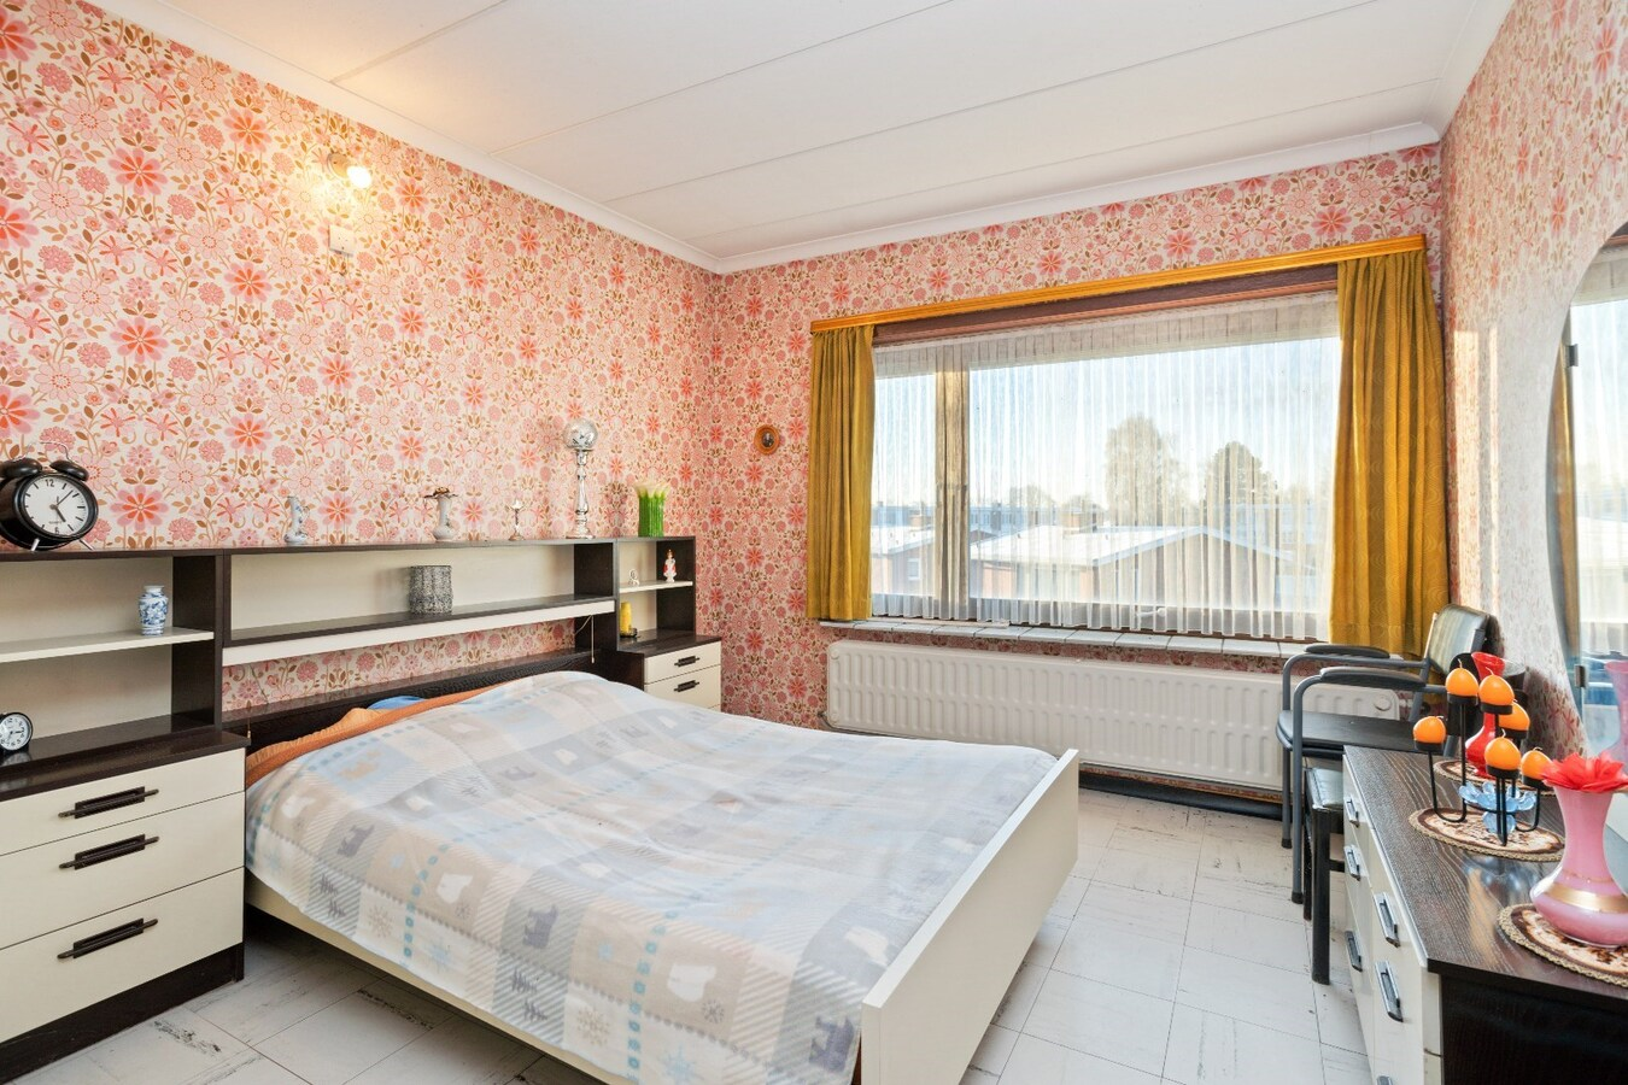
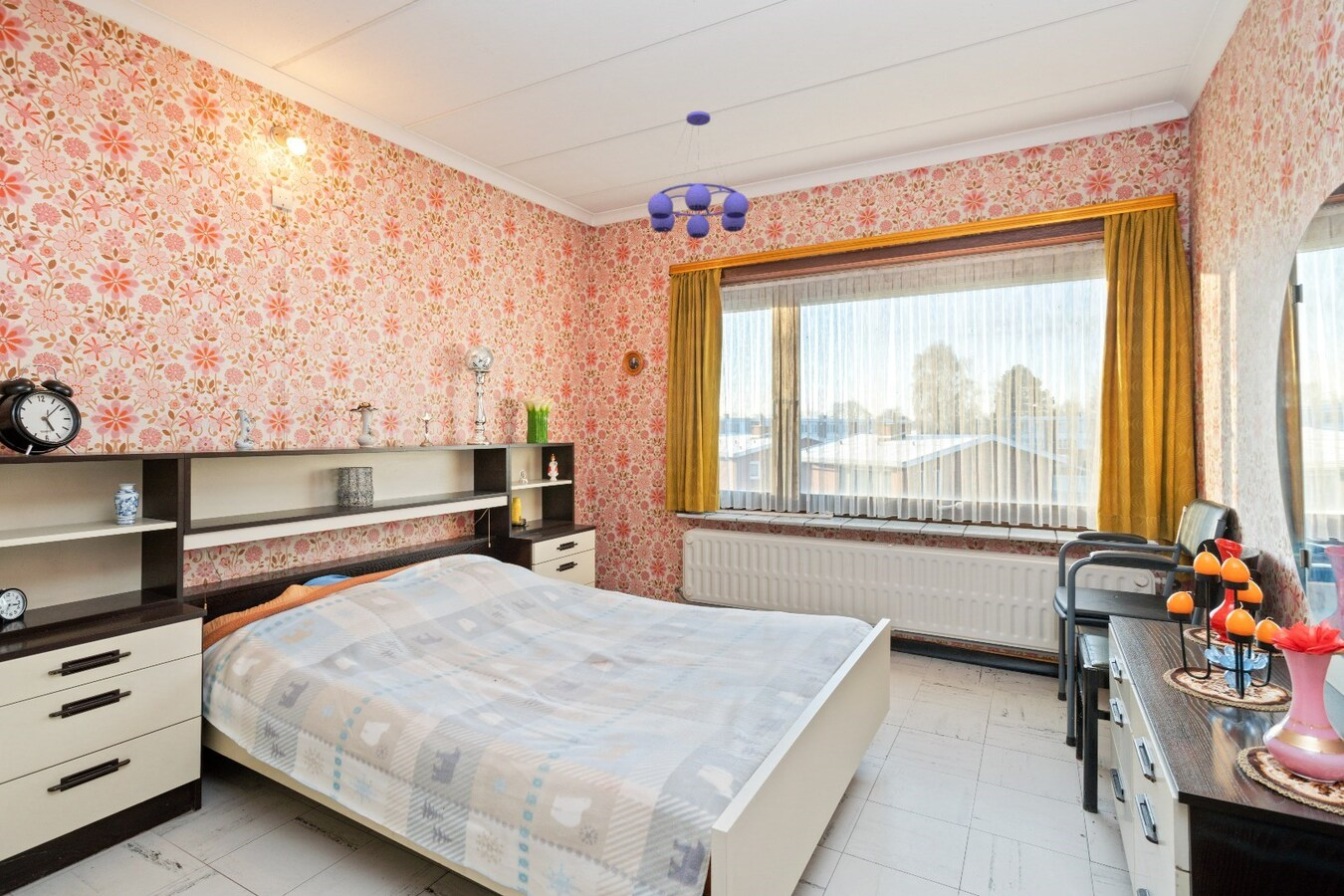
+ ceiling light fixture (698, 168)
